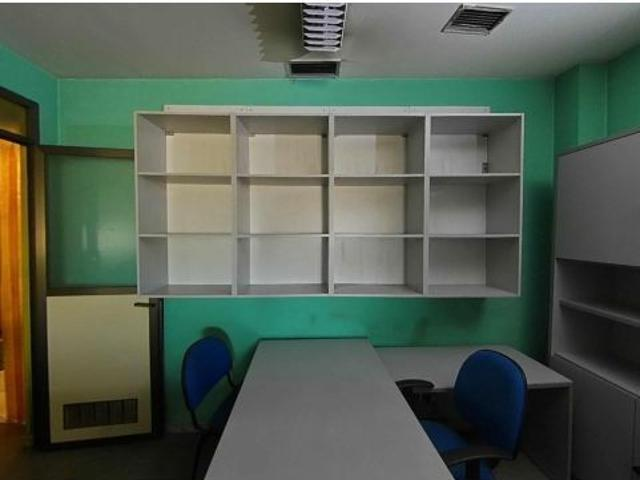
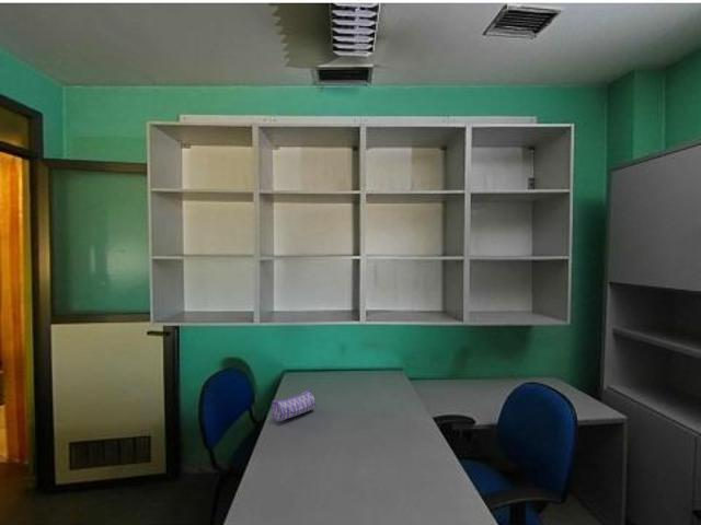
+ pencil case (294, 405)
